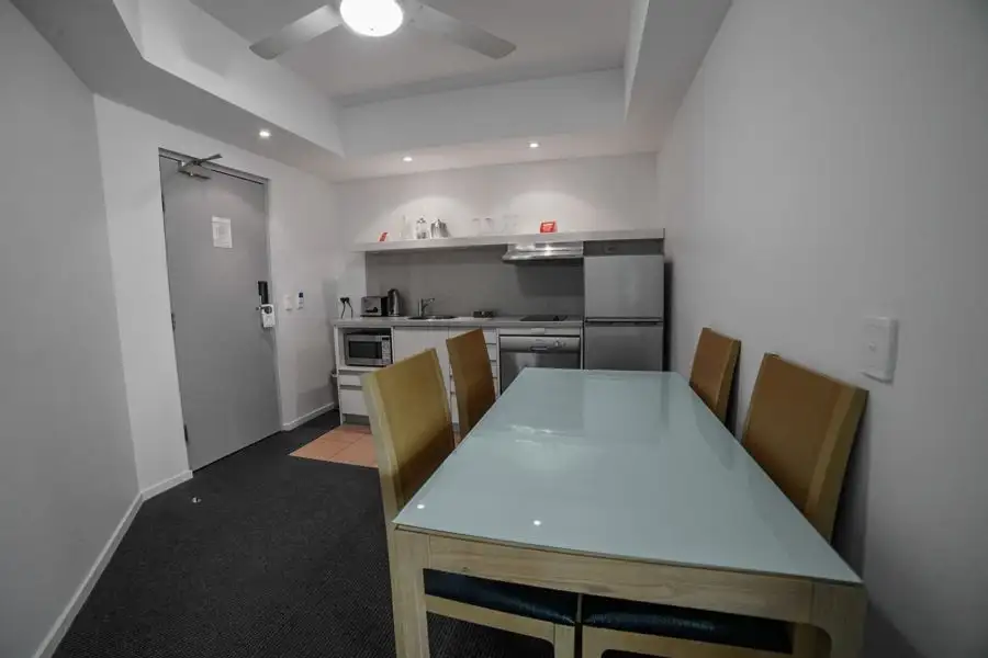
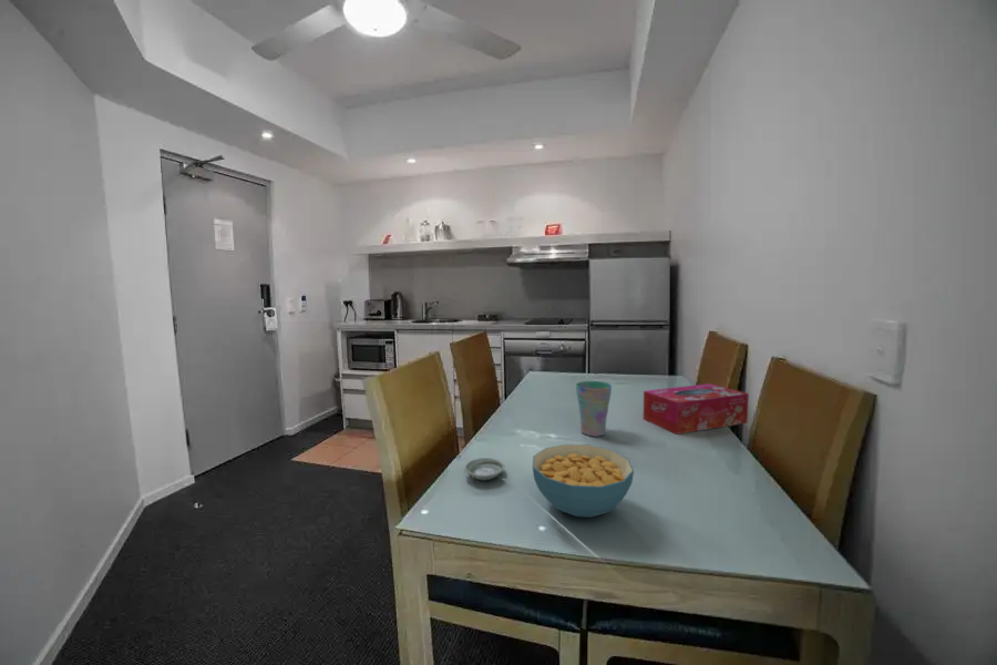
+ cup (593, 408)
+ cereal bowl (580, 485)
+ tissue box (693, 406)
+ saucer (484, 470)
